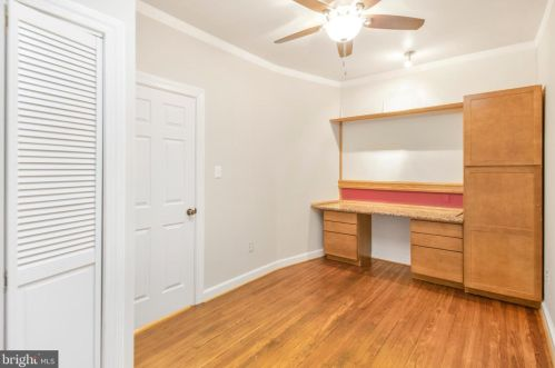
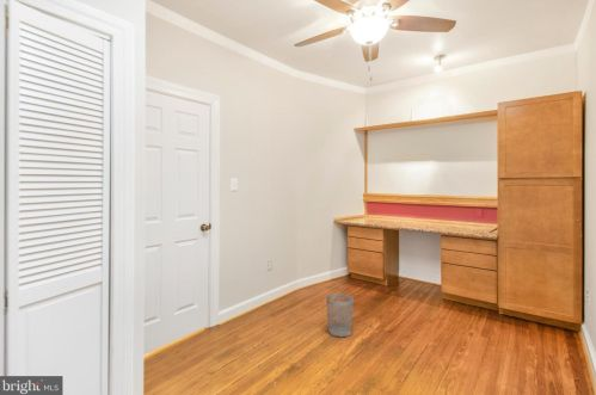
+ wastebasket (339, 315)
